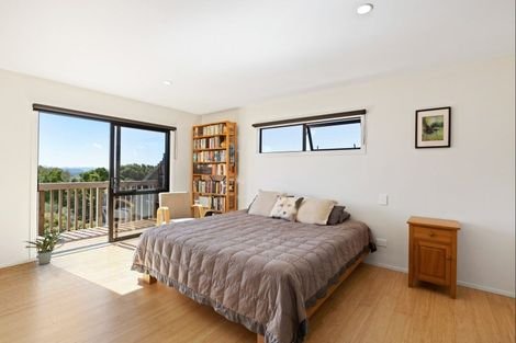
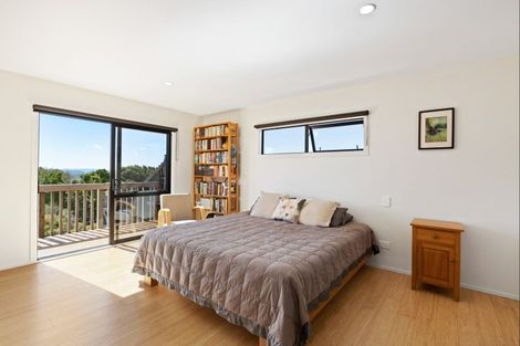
- potted plant (47, 245)
